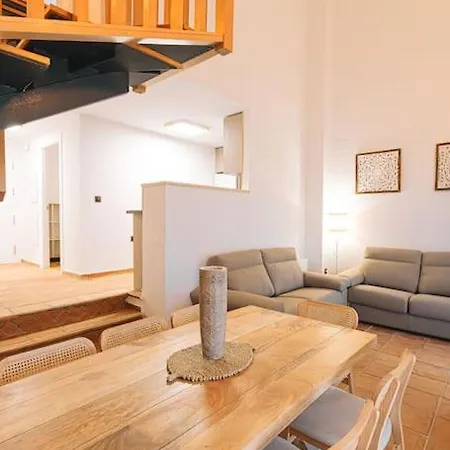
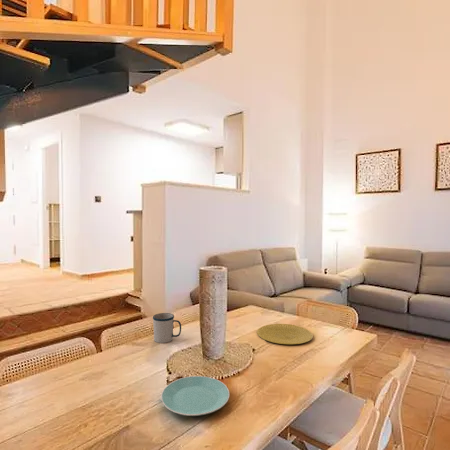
+ mug (165, 328)
+ plate (284, 334)
+ plate (195, 397)
